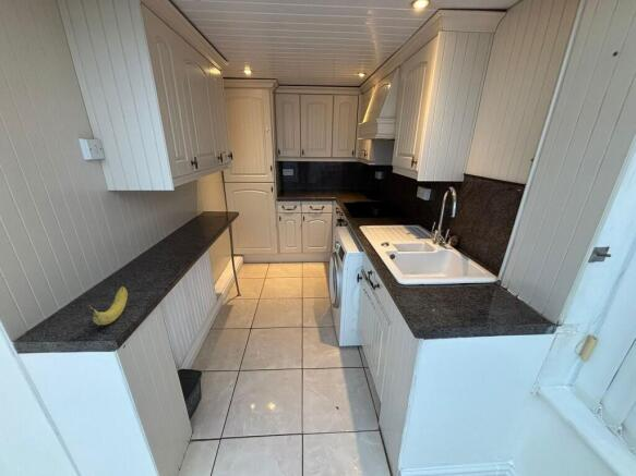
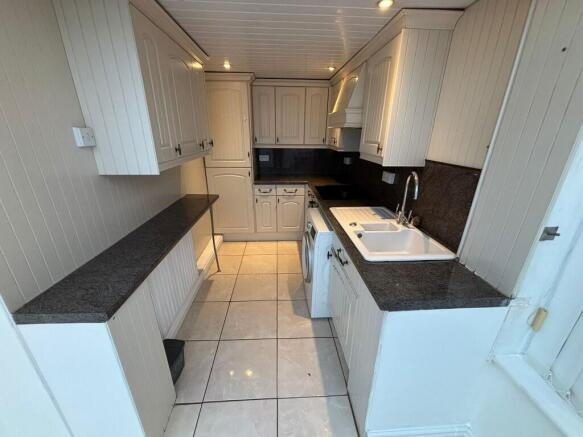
- fruit (111, 305)
